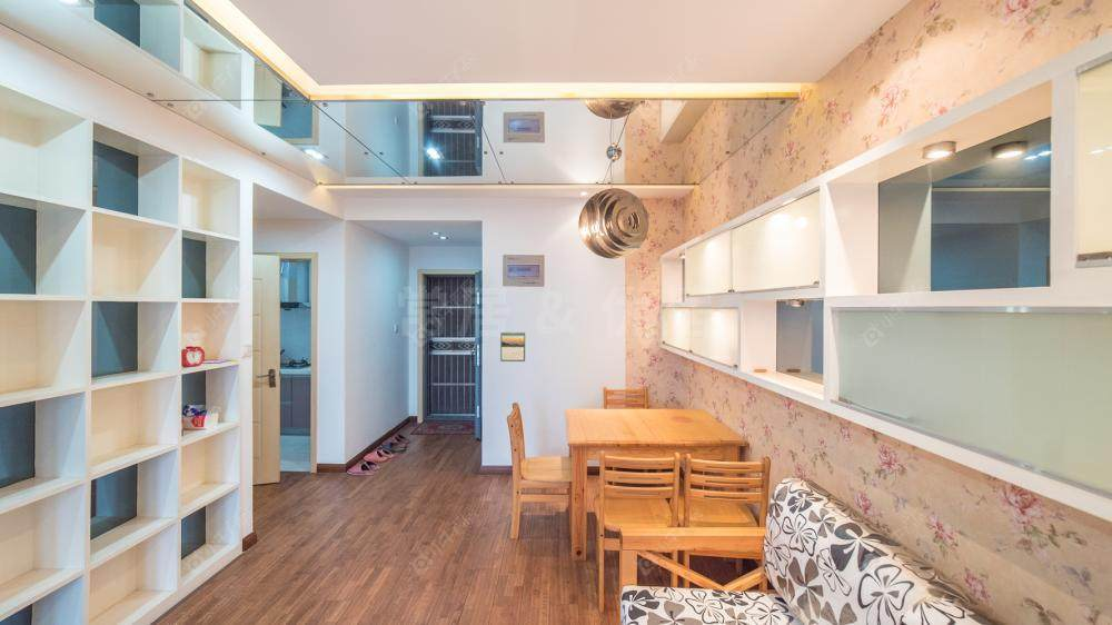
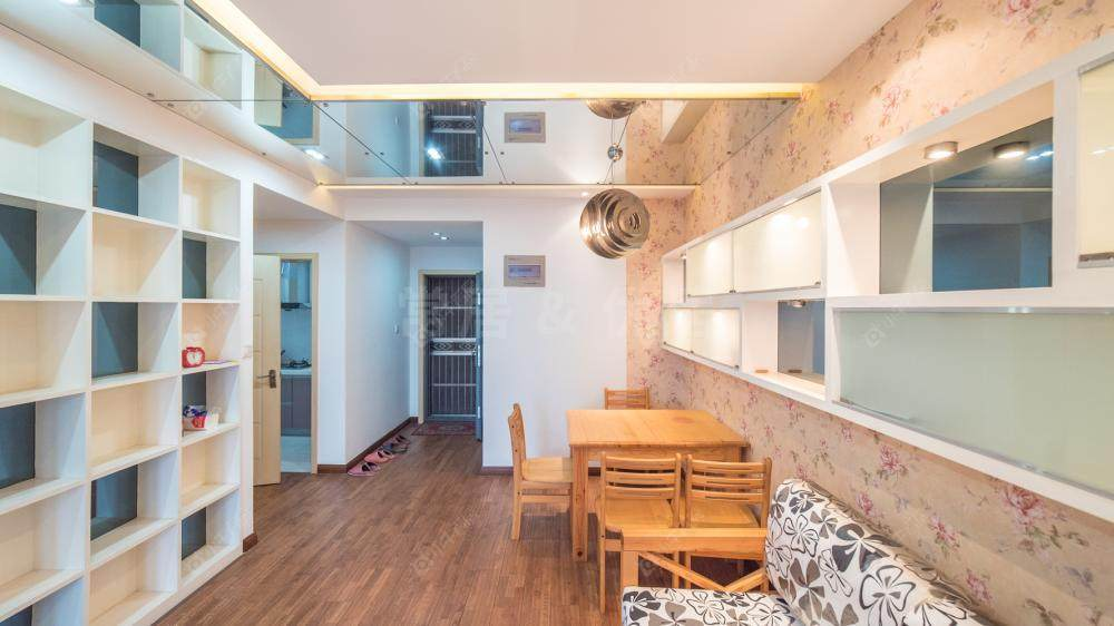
- calendar (513, 346)
